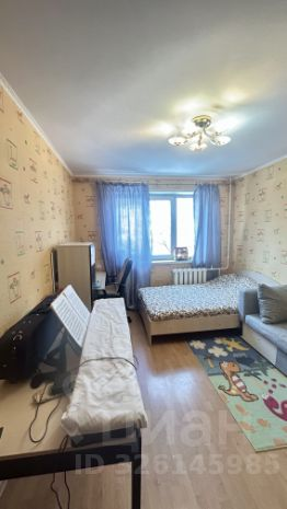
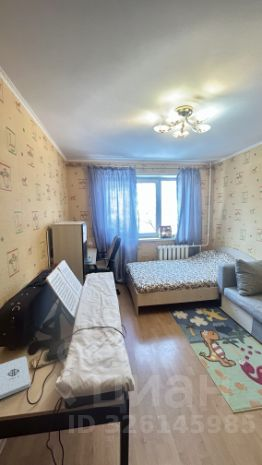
+ notepad (13, 375)
